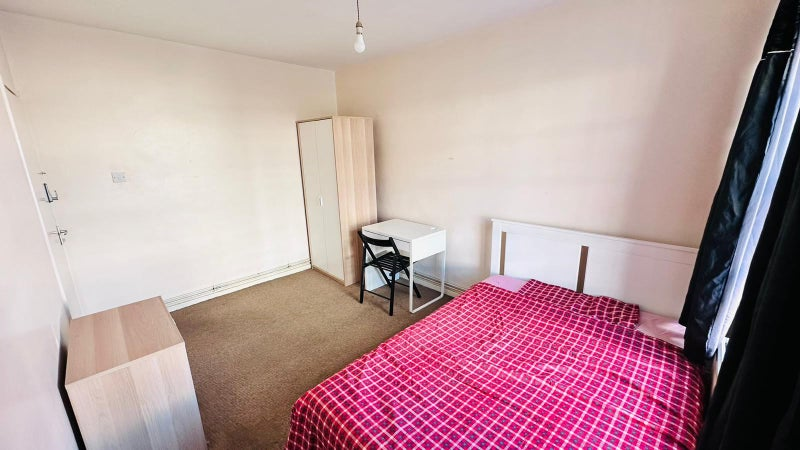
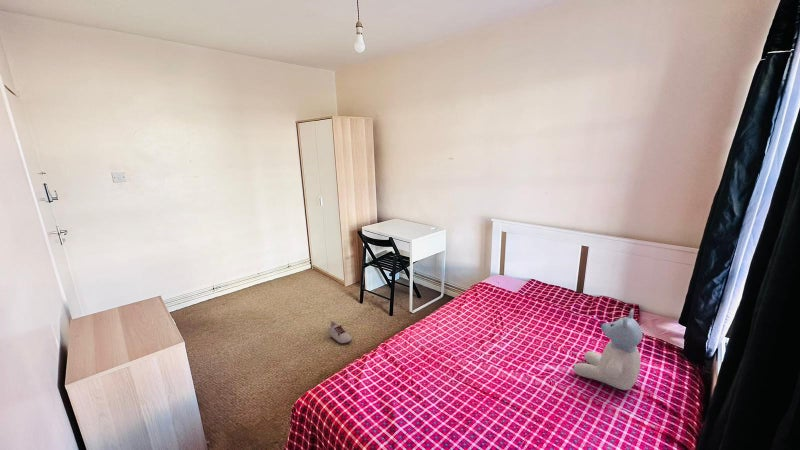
+ shoe (338, 331)
+ stuffed bear (609, 344)
